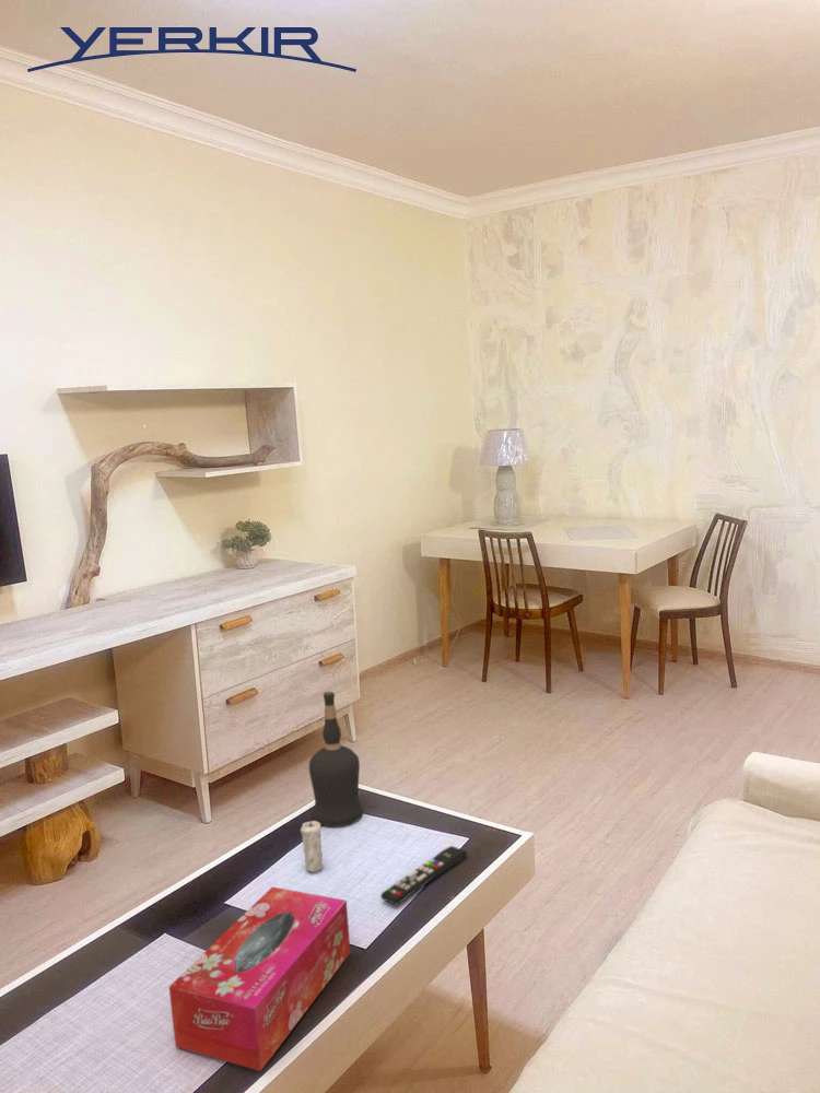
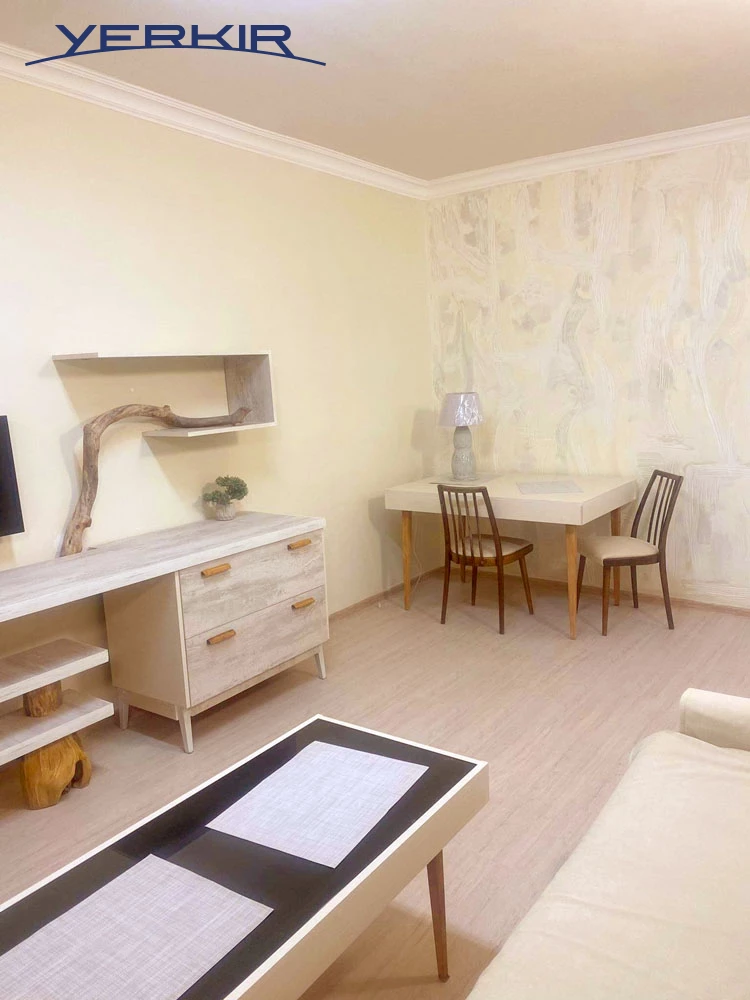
- candle (312, 842)
- remote control (425, 873)
- tissue box (267, 968)
- liquor bottle (332, 754)
